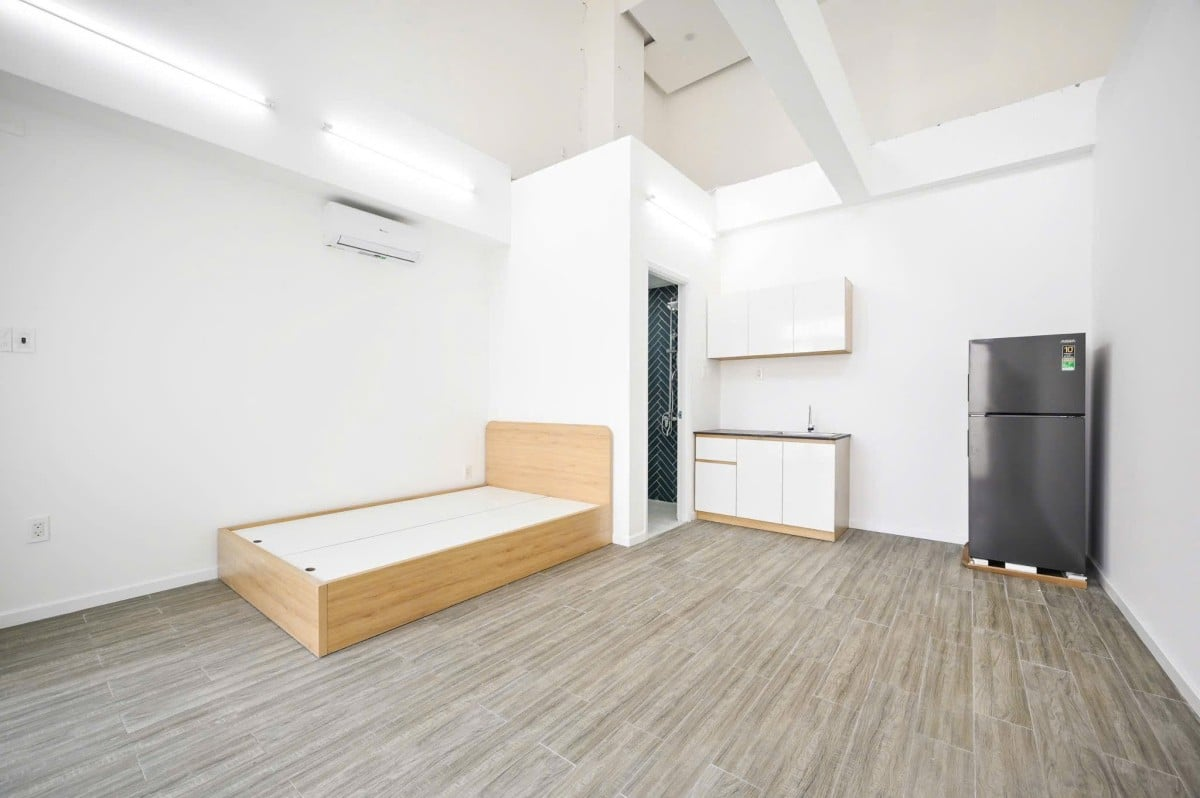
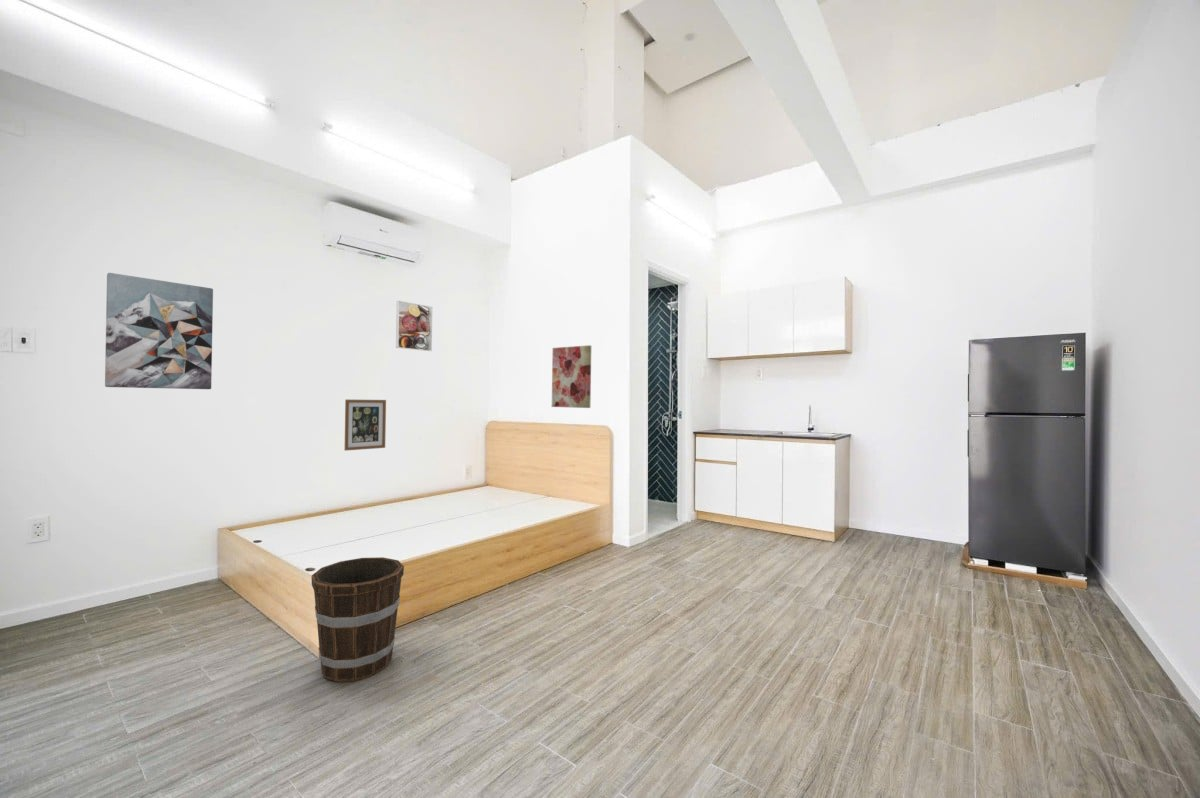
+ wall art (570, 377)
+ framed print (414, 326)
+ wall art (162, 334)
+ wall art (365, 424)
+ bucket (358, 617)
